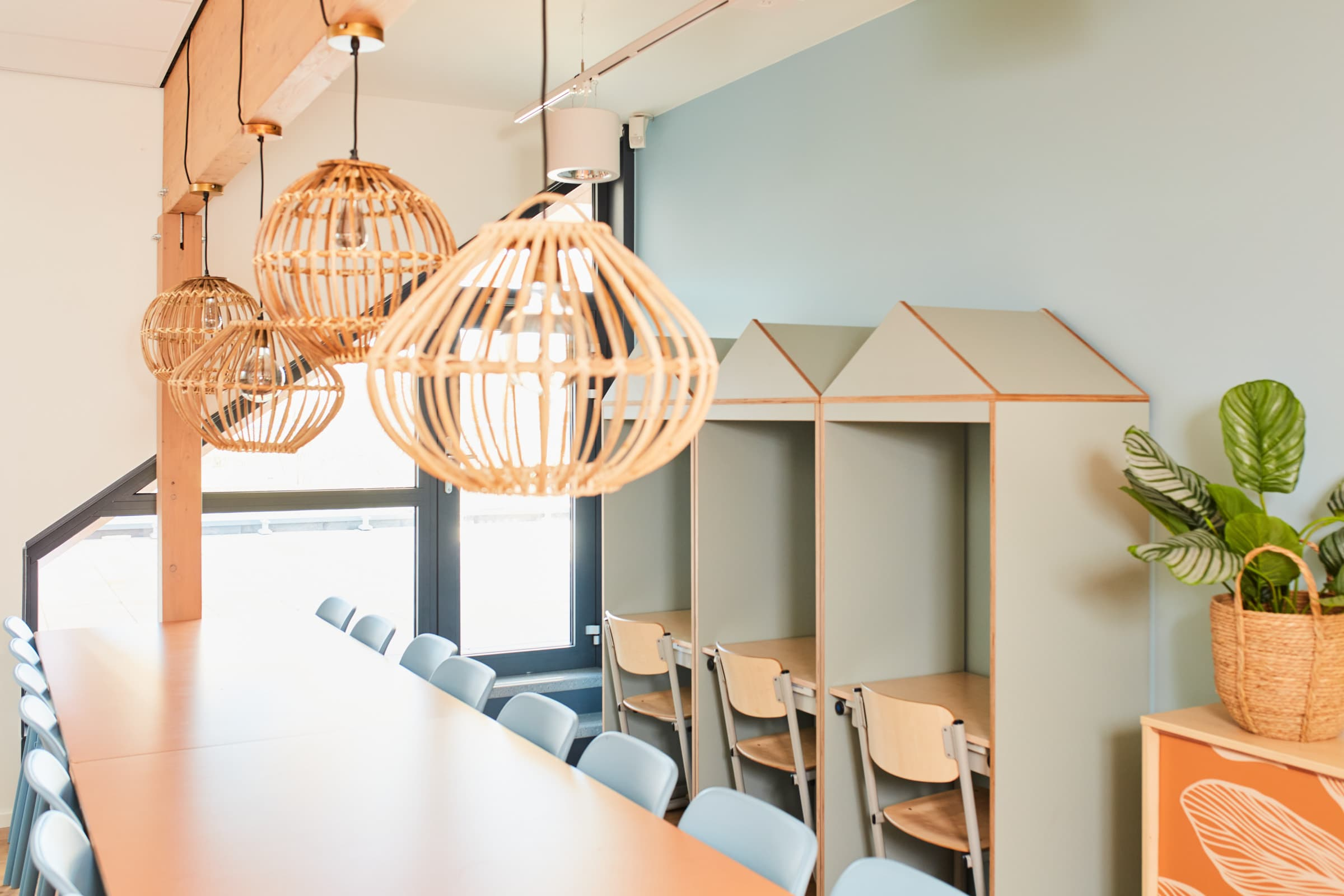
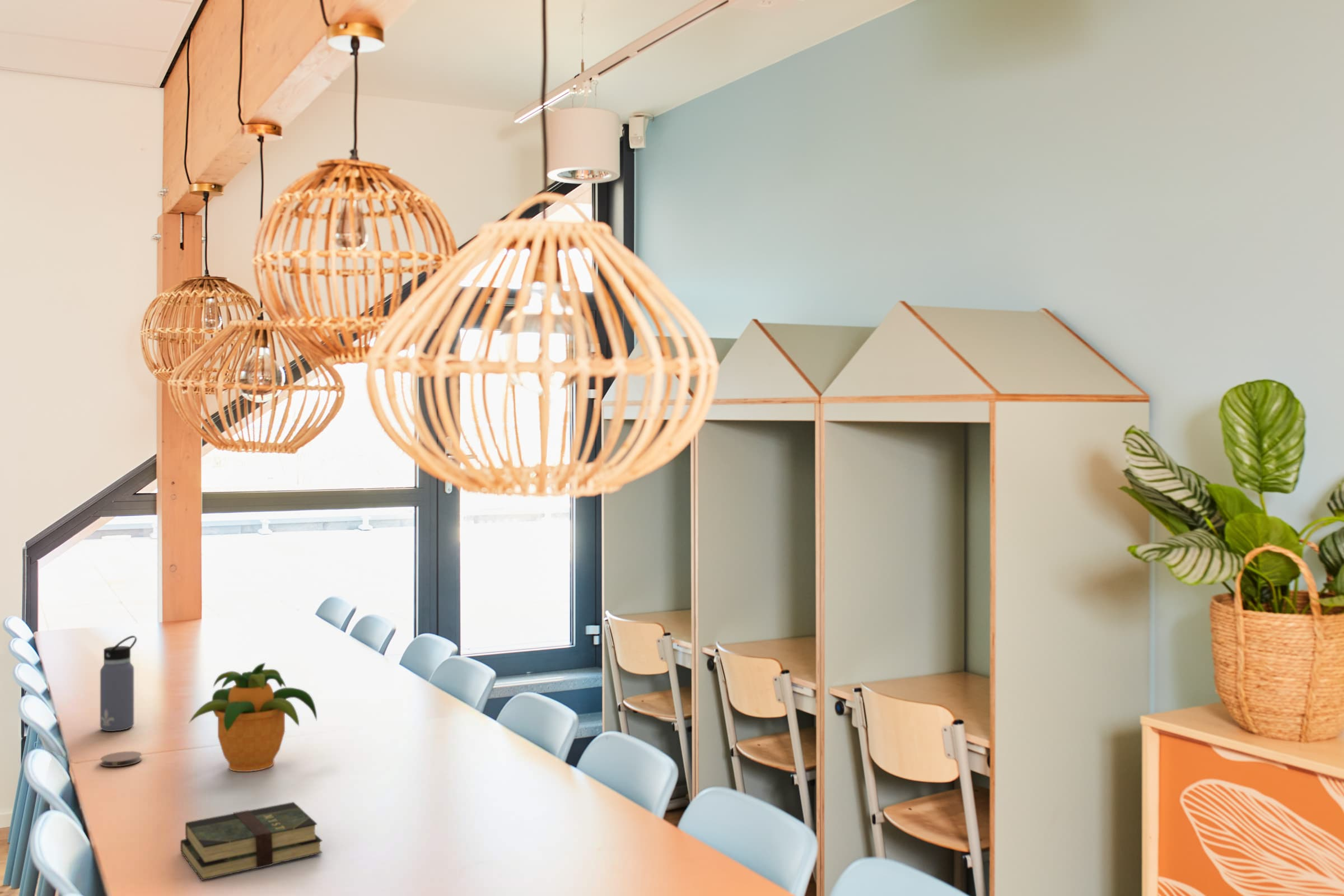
+ water bottle (118, 682)
+ potted plant (249, 715)
+ coaster (121, 759)
+ book (251, 837)
